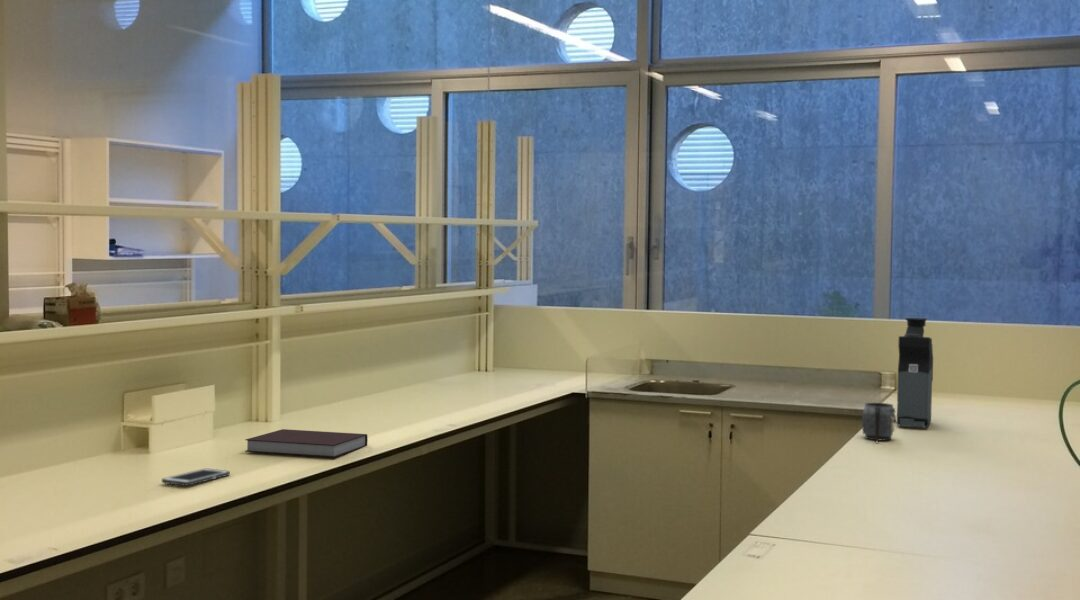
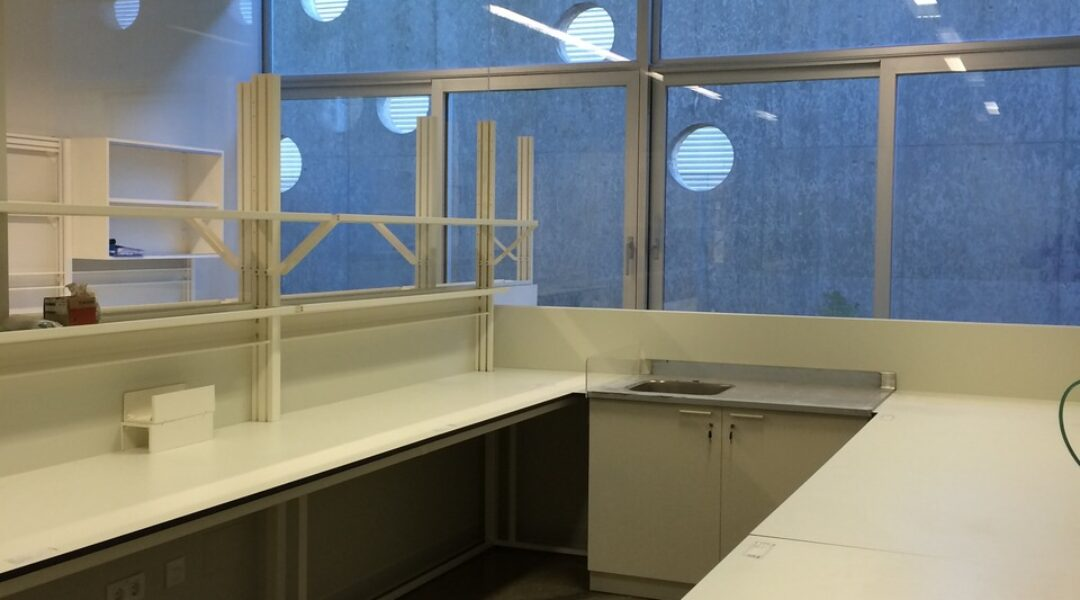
- mug (878, 422)
- cell phone (196, 477)
- coffee maker (915, 371)
- notebook (307, 442)
